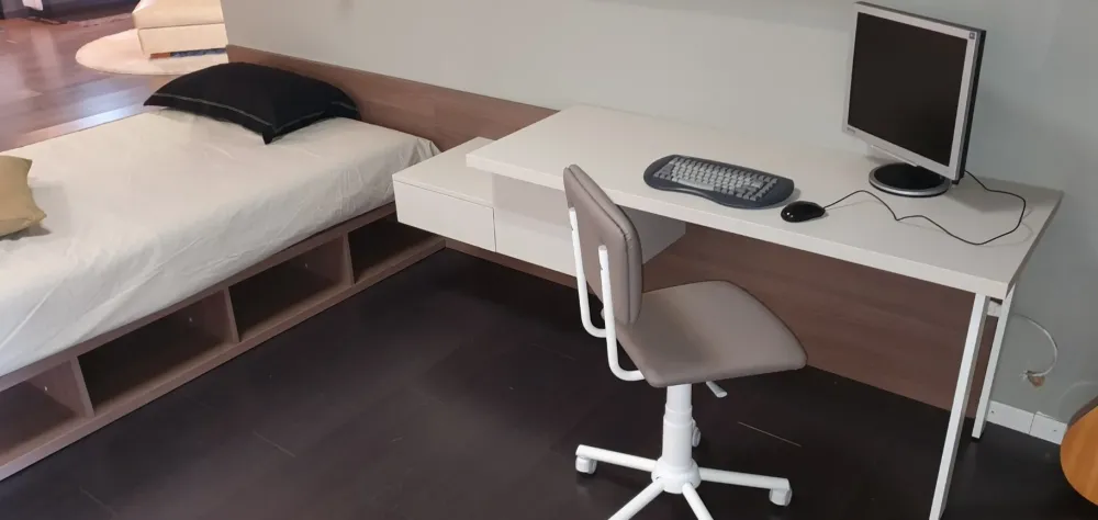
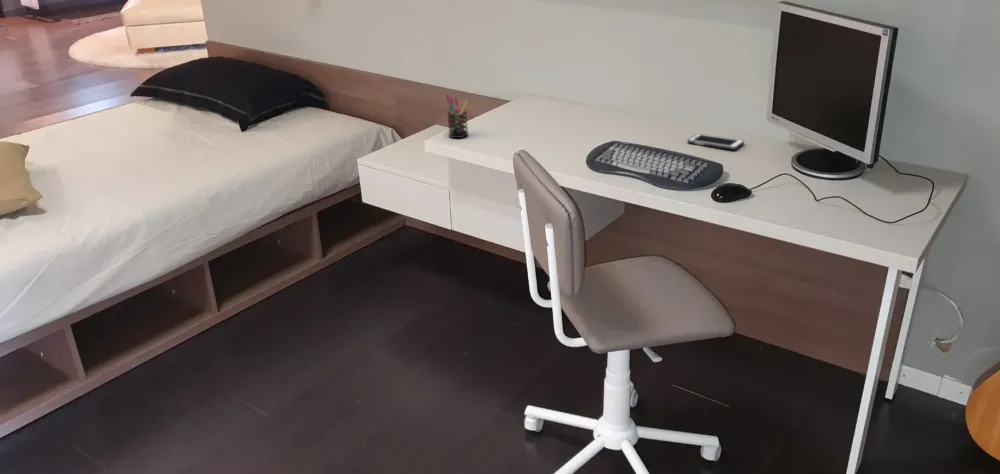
+ pen holder (455, 116)
+ cell phone (715, 141)
